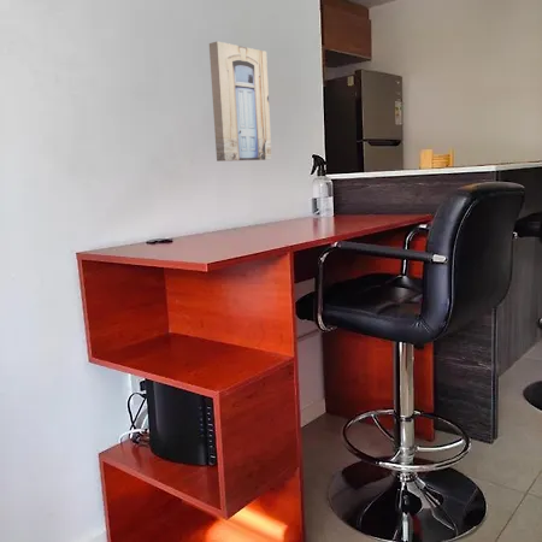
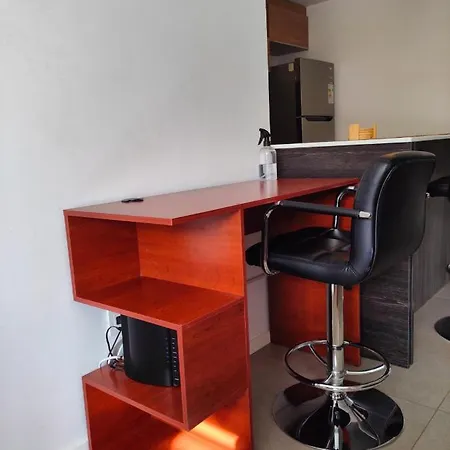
- wall art (242, 105)
